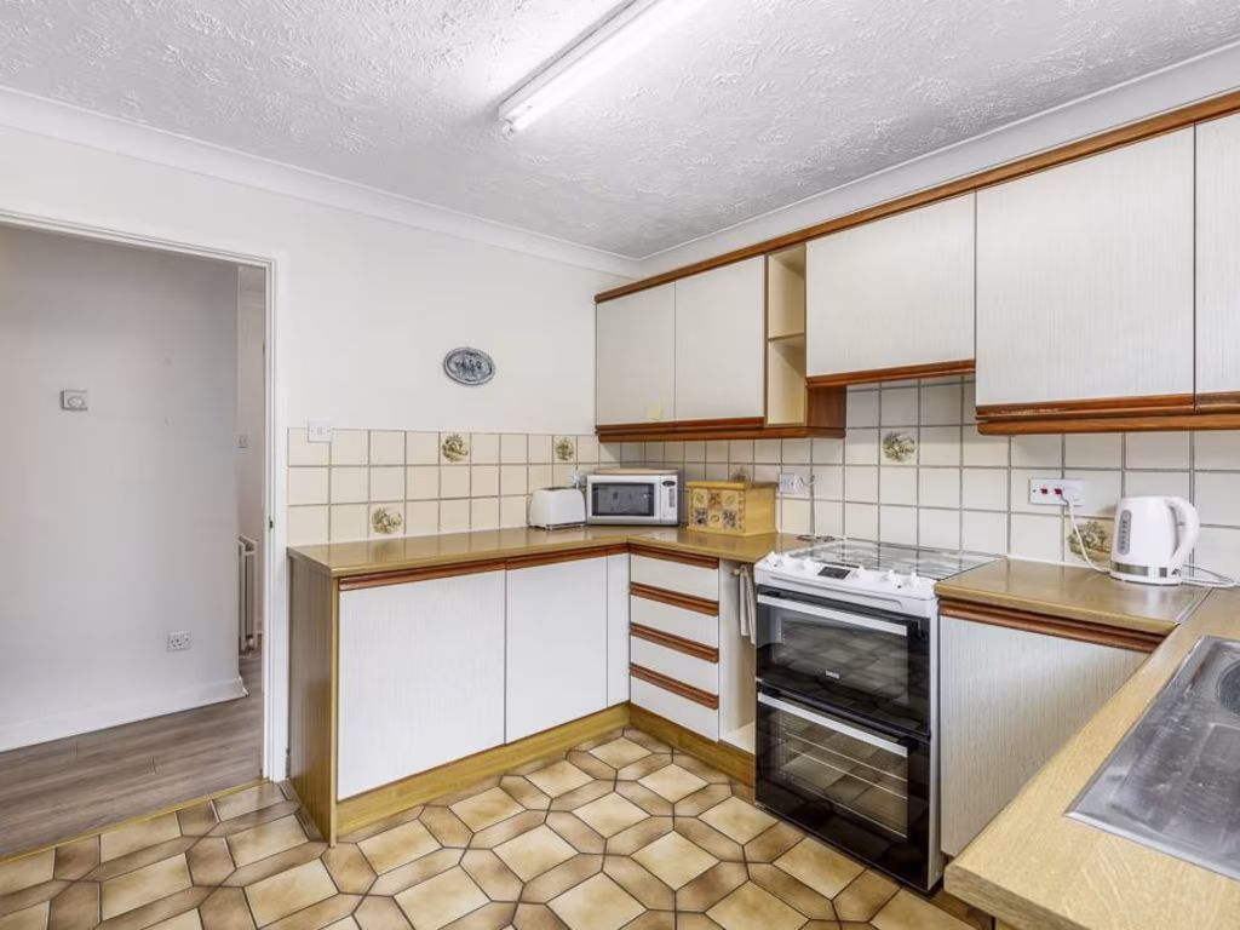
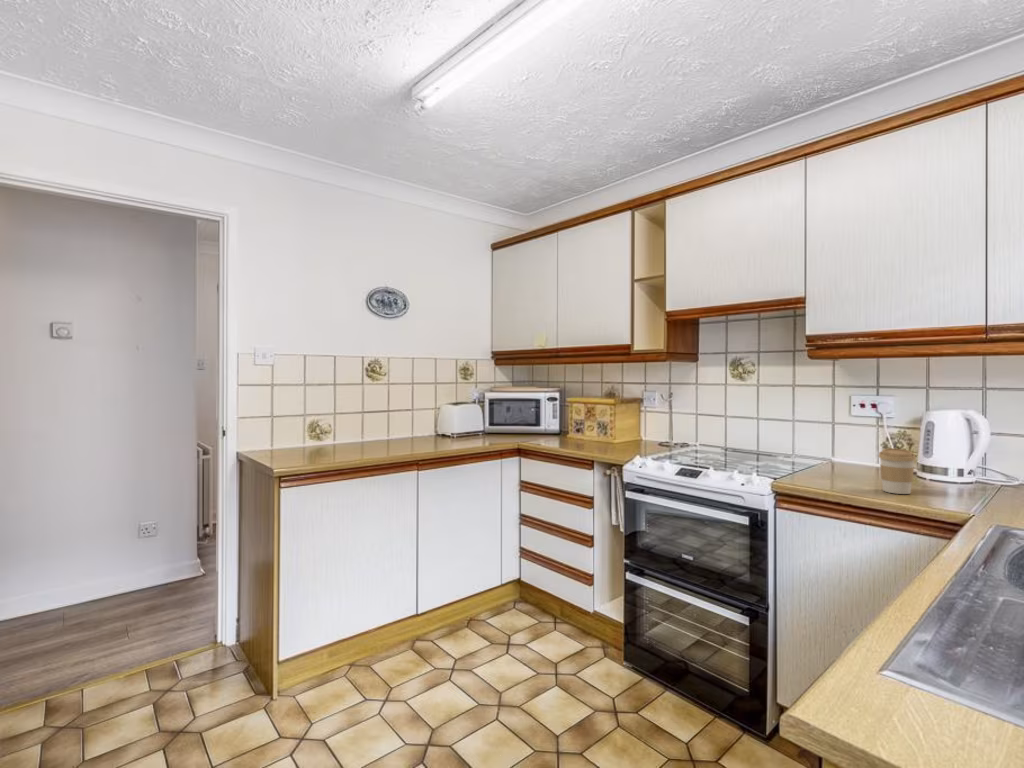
+ coffee cup (896, 470)
